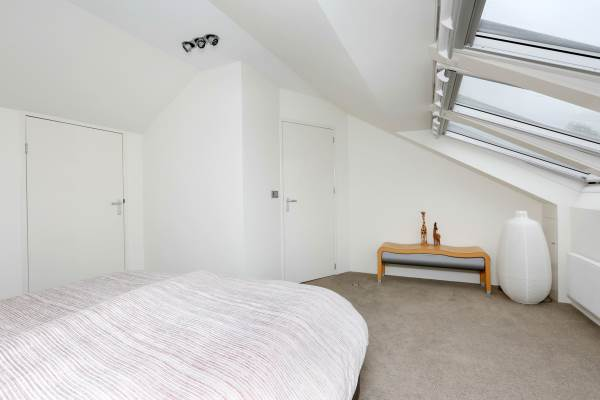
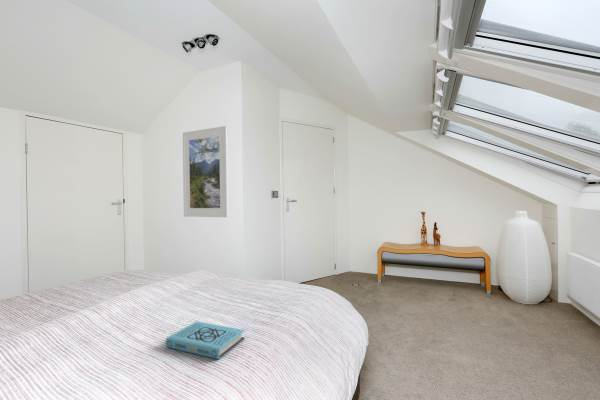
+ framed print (204, 173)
+ book (206, 338)
